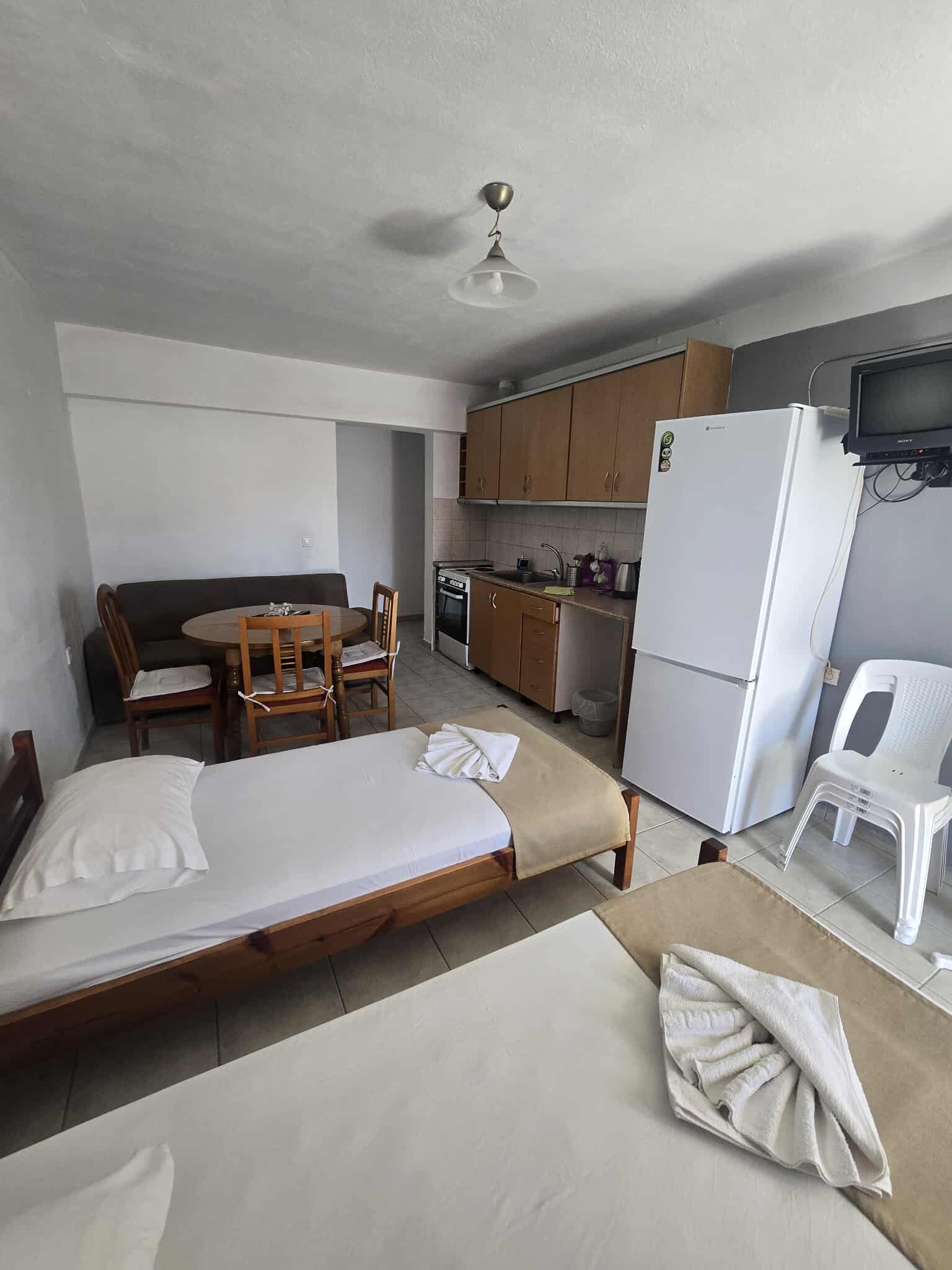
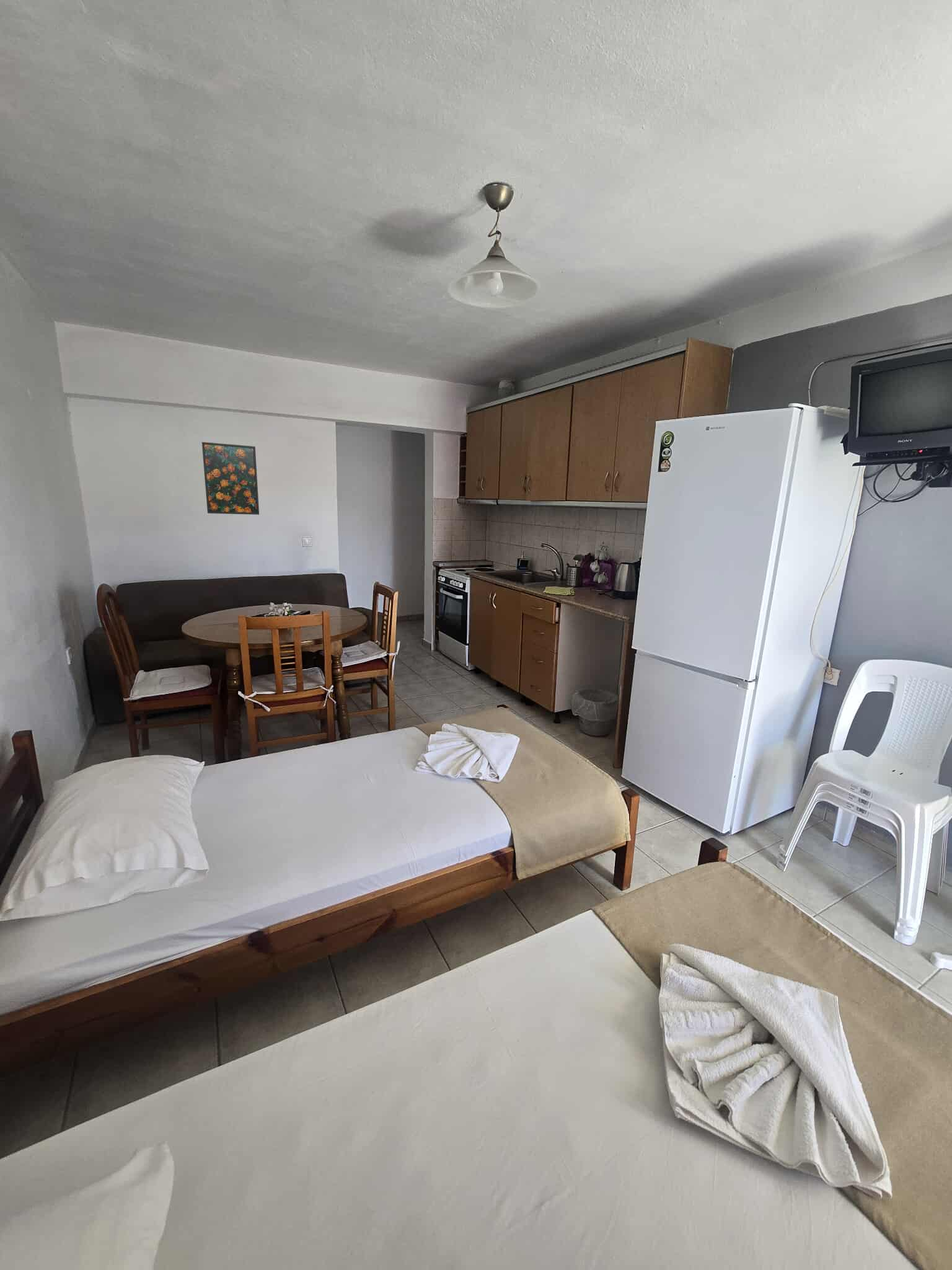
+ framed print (231, 479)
